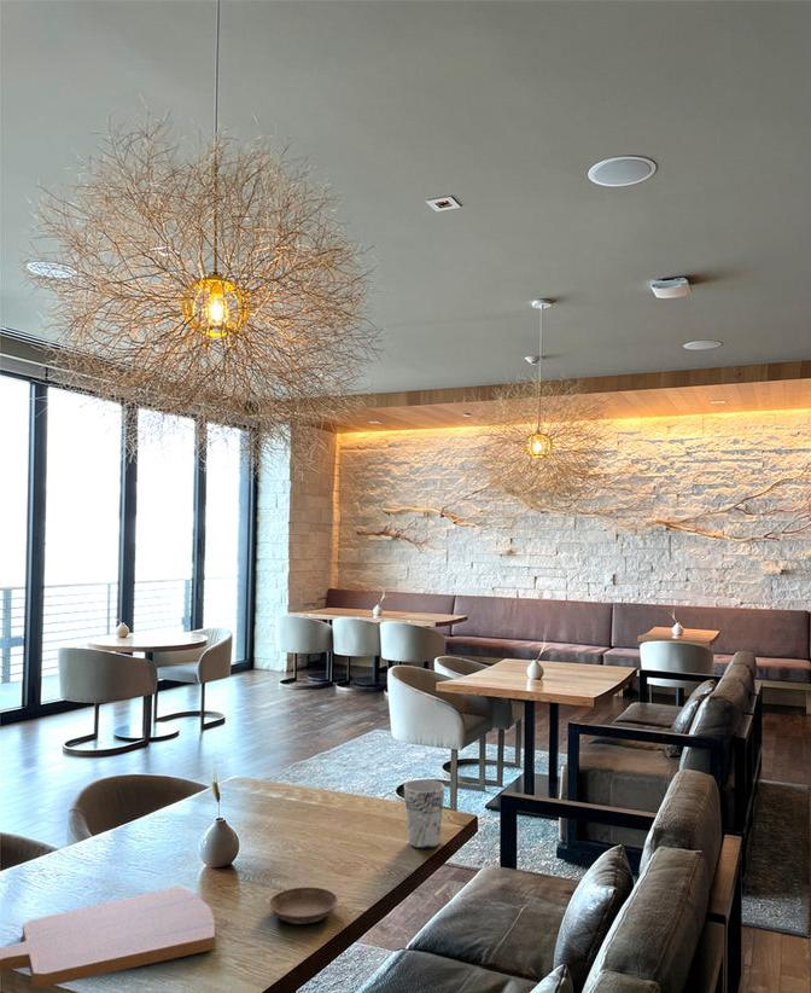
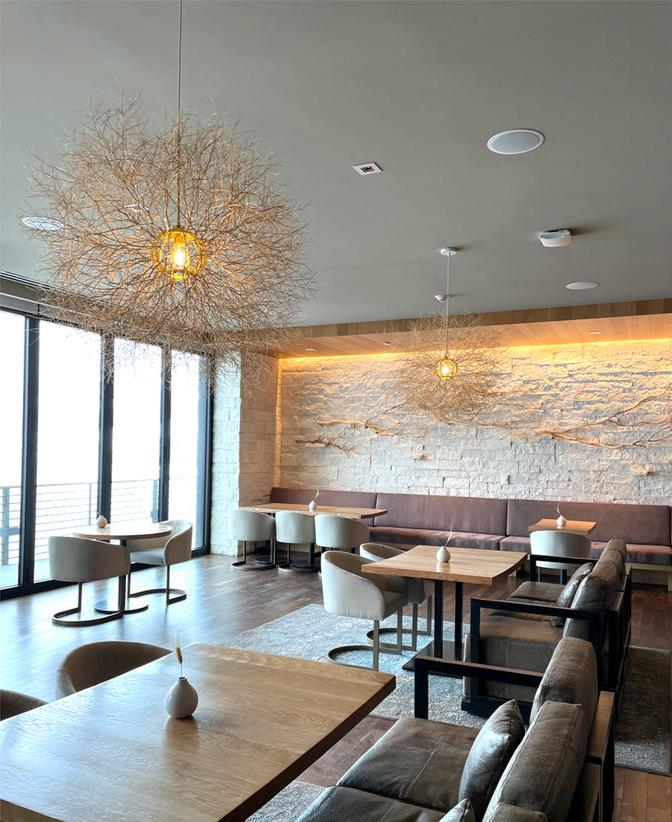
- saucer (303, 906)
- cutting board (103, 936)
- cup (424, 814)
